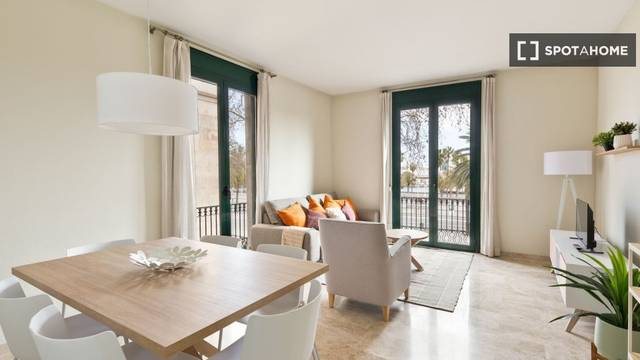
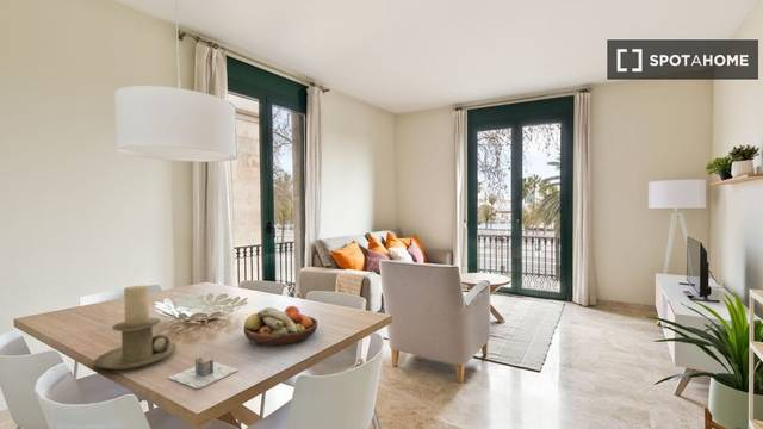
+ napkin holder (204, 365)
+ candle holder (136, 322)
+ fruit bowl (281, 321)
